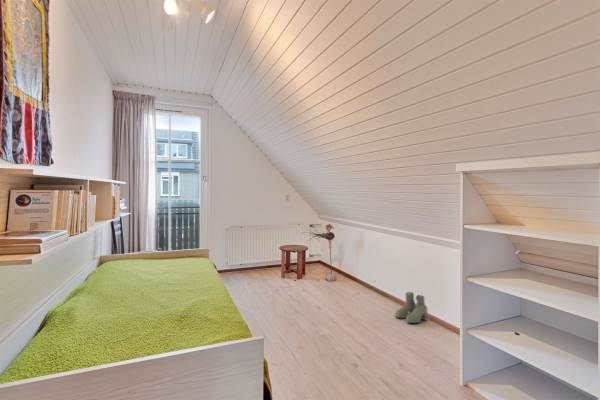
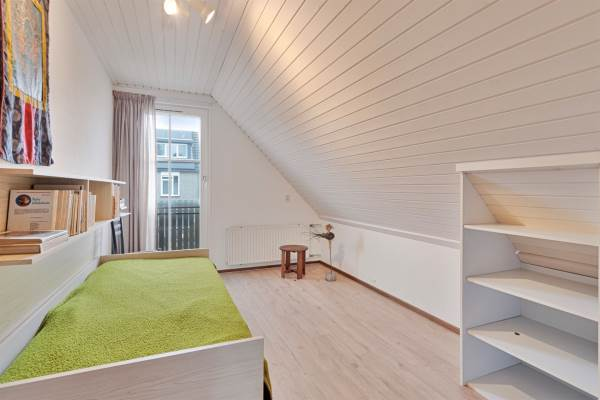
- boots (411, 306)
